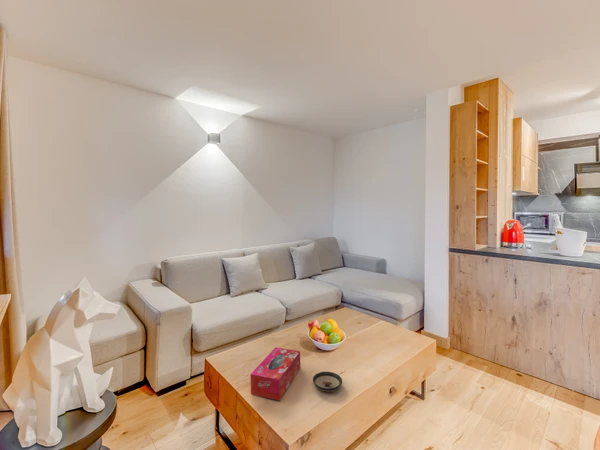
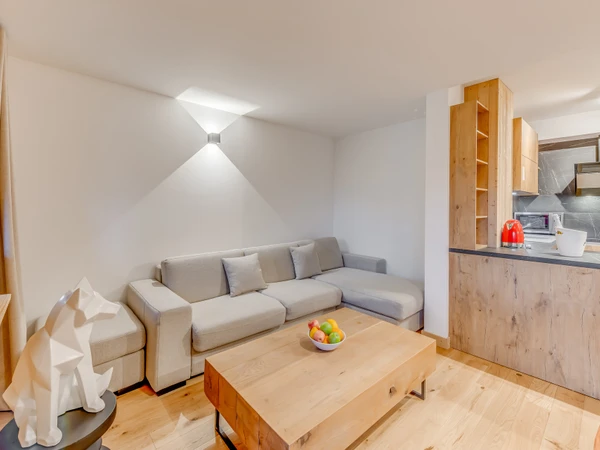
- tissue box (277, 371)
- saucer (327, 383)
